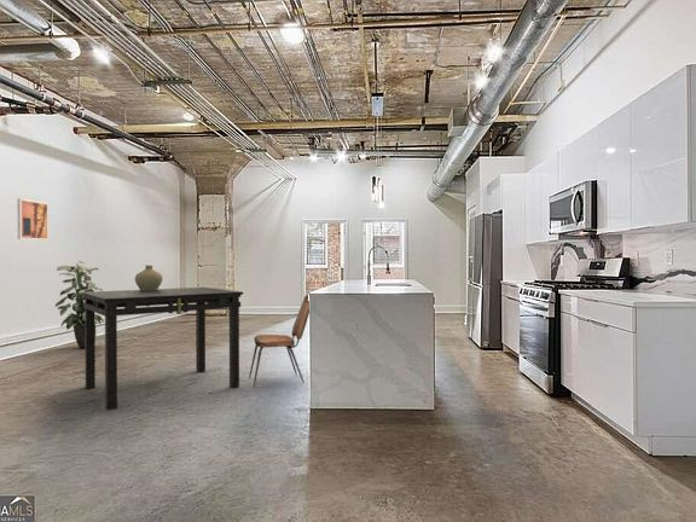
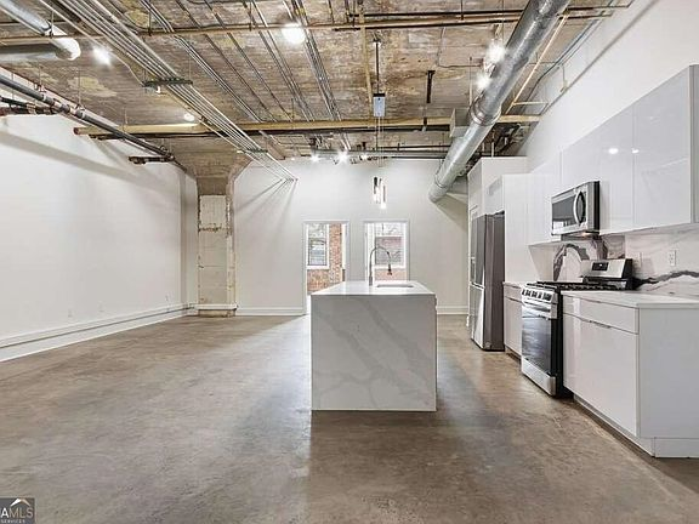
- dining table (162, 312)
- indoor plant (81, 303)
- wall art (33, 220)
- ceramic jug (149, 277)
- dining chair (282, 337)
